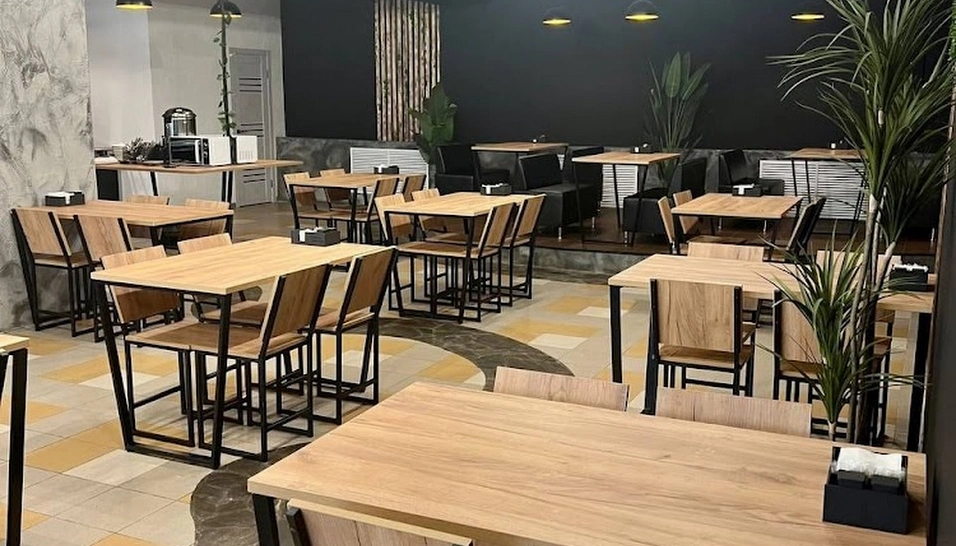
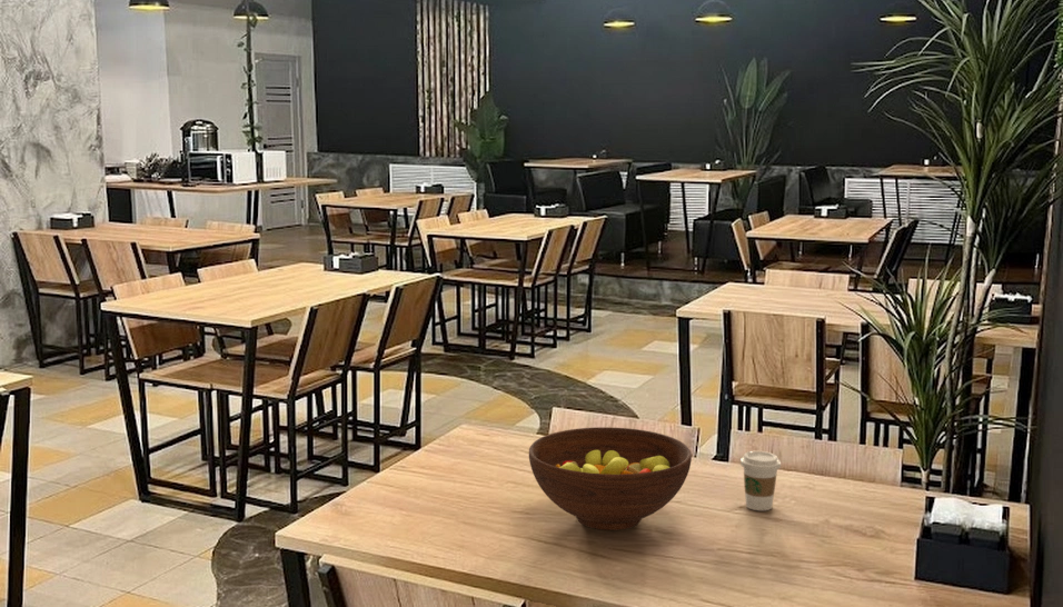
+ coffee cup (759, 480)
+ fruit bowl (608, 485)
